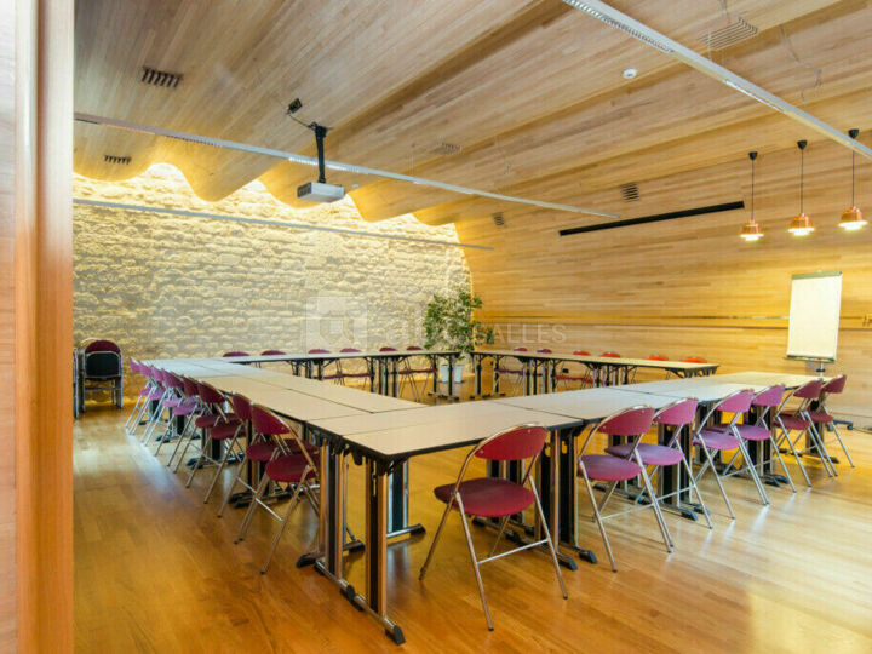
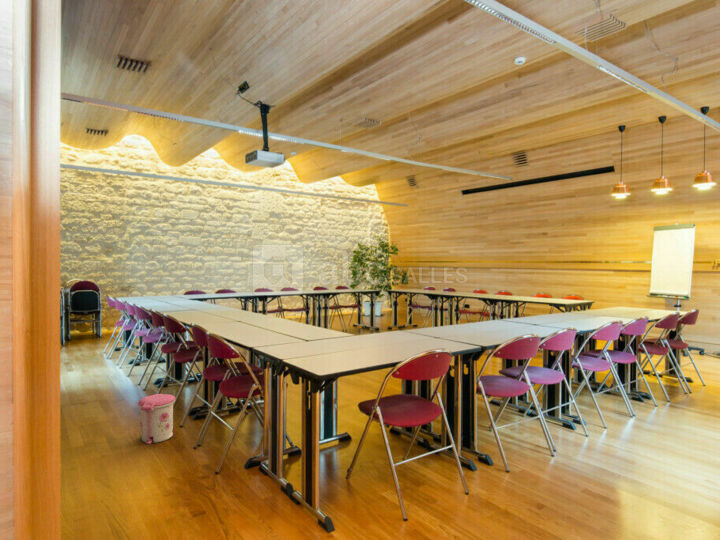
+ trash can (156, 417)
